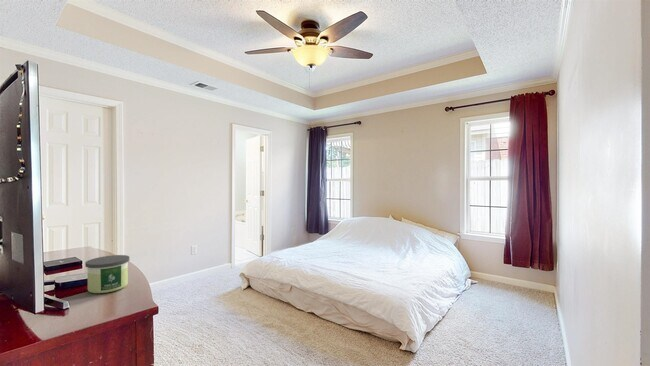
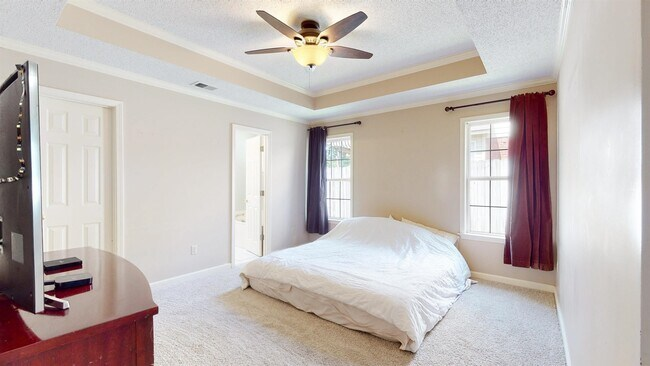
- candle (108, 273)
